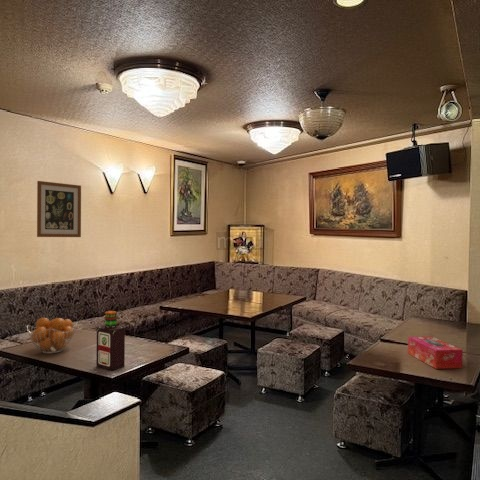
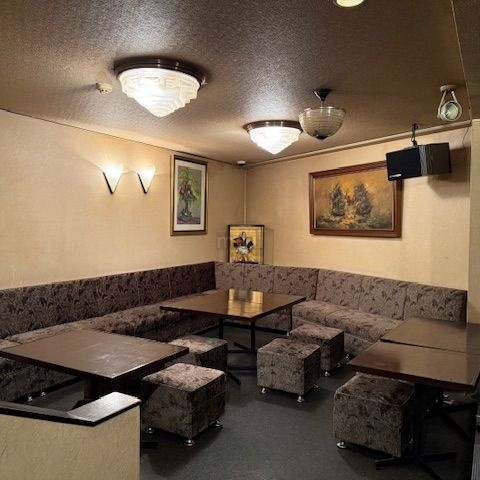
- bottle (110, 339)
- wall art (59, 210)
- fruit basket (52, 334)
- tissue box (433, 351)
